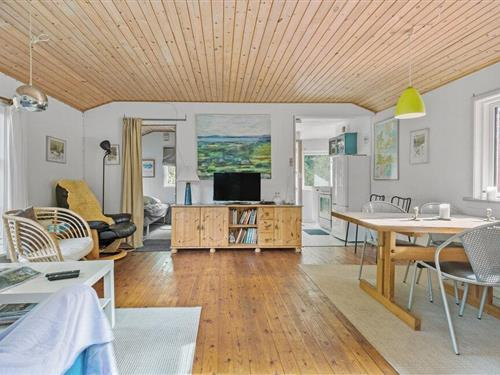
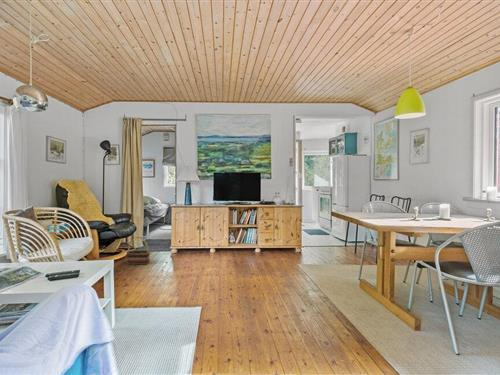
+ basket (138, 250)
